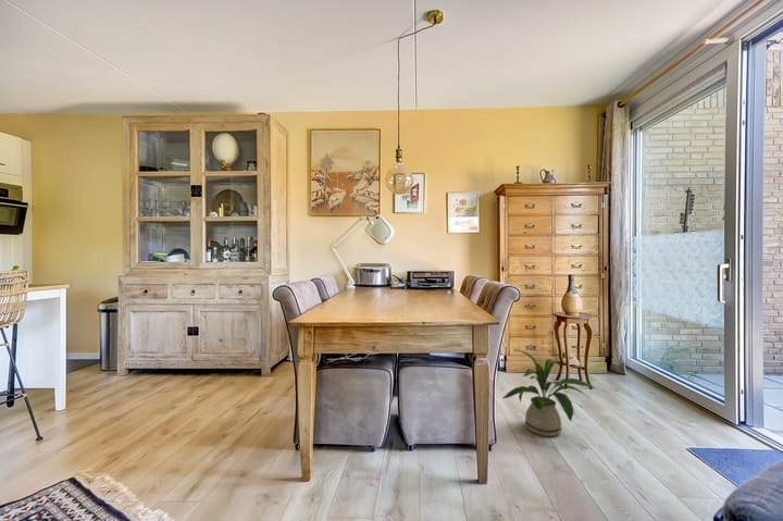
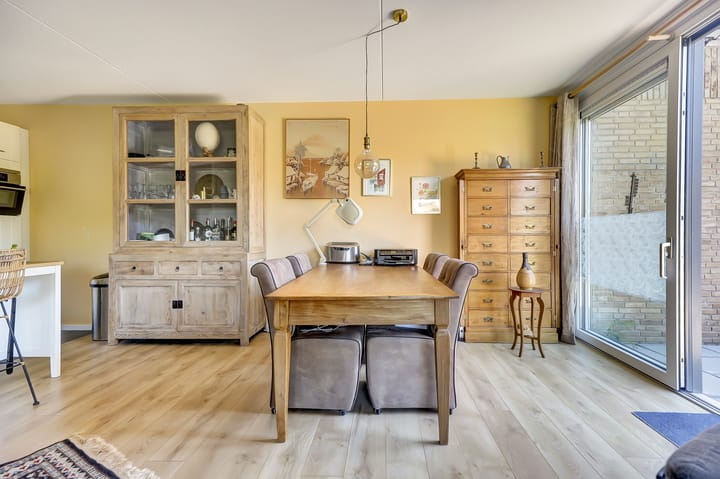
- house plant (548, 394)
